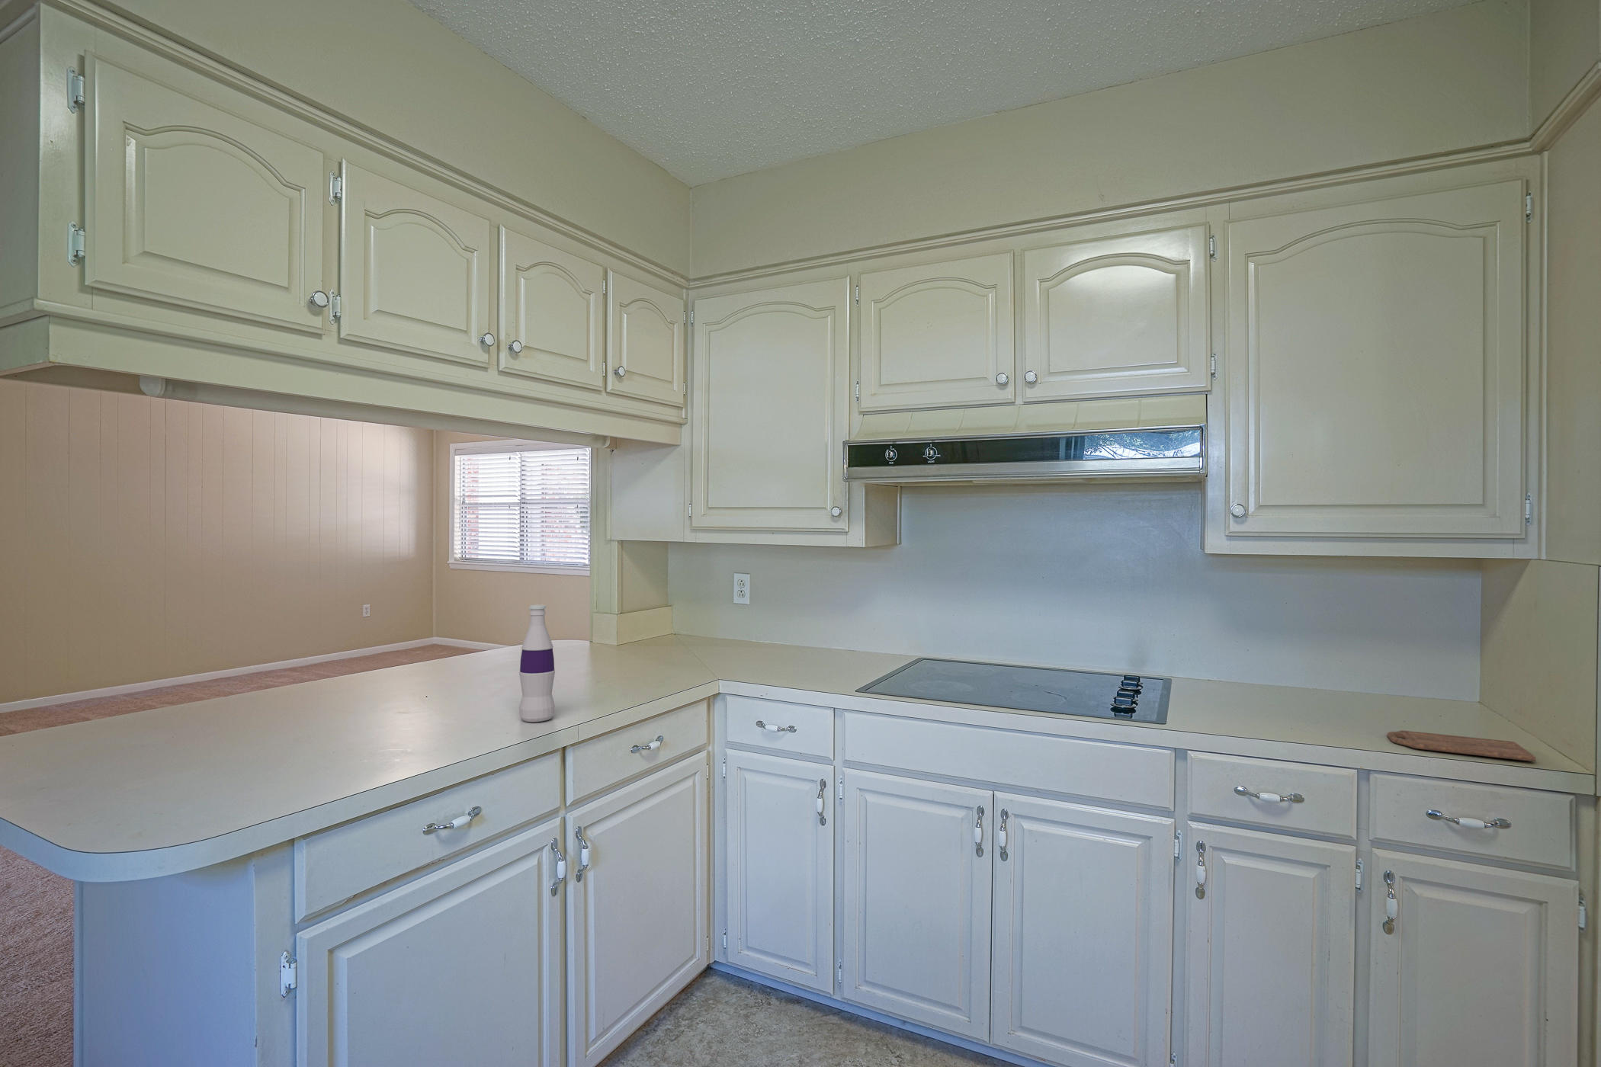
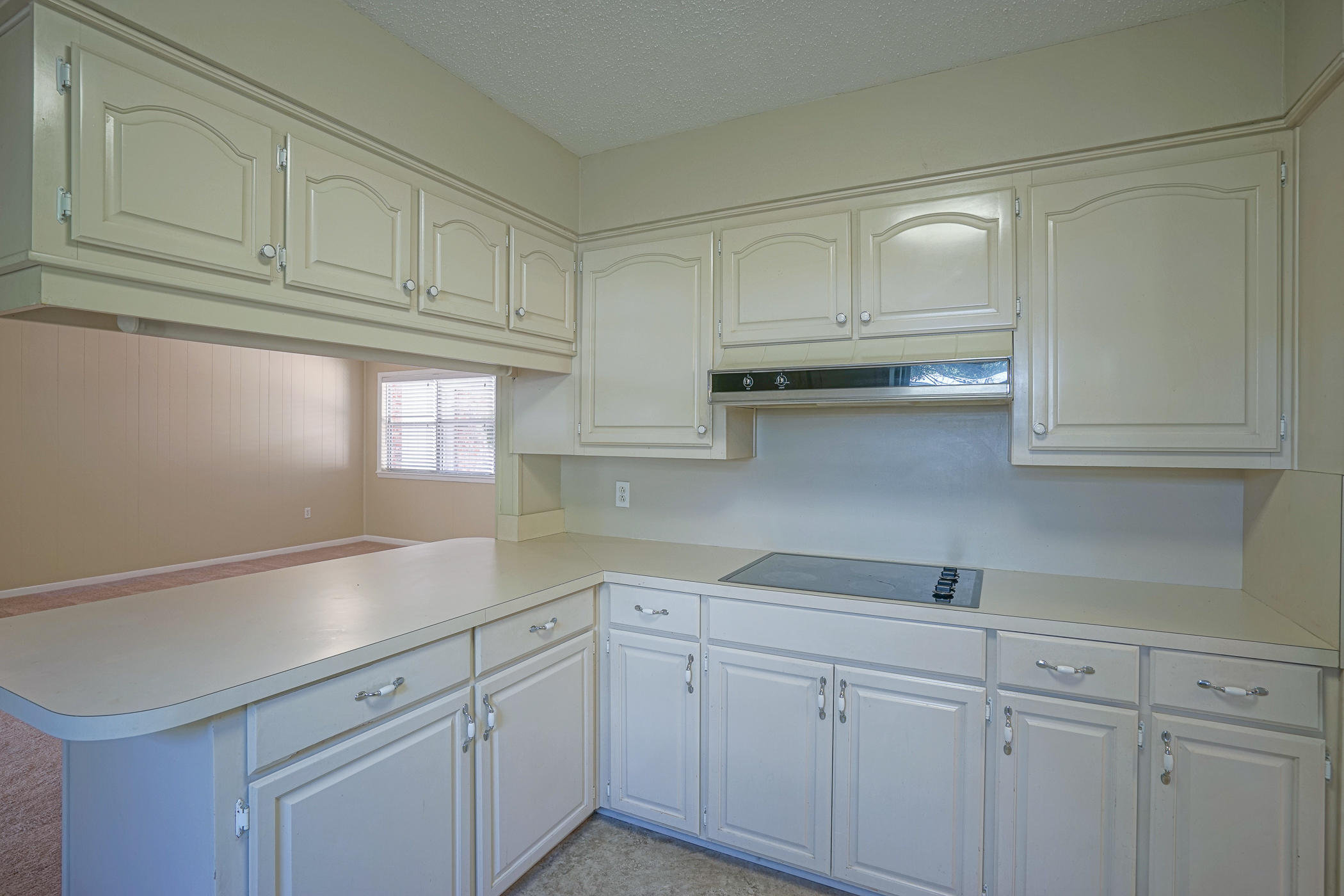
- cutting board (1454, 744)
- bottle (537, 662)
